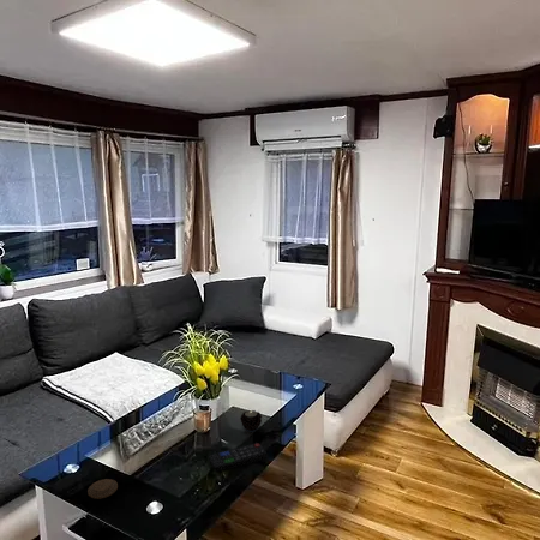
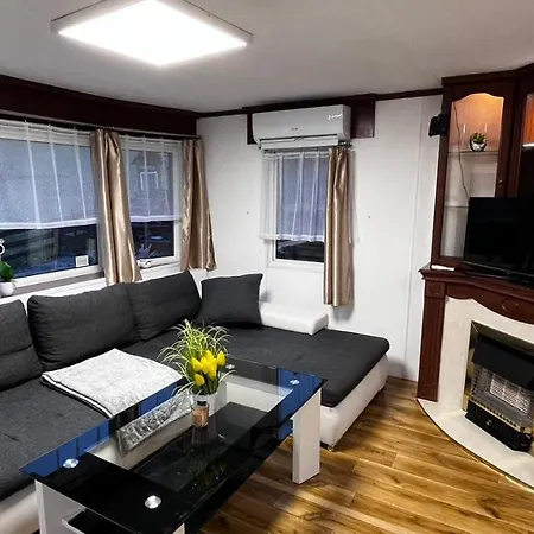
- remote control (238, 456)
- coaster (102, 487)
- candle (251, 419)
